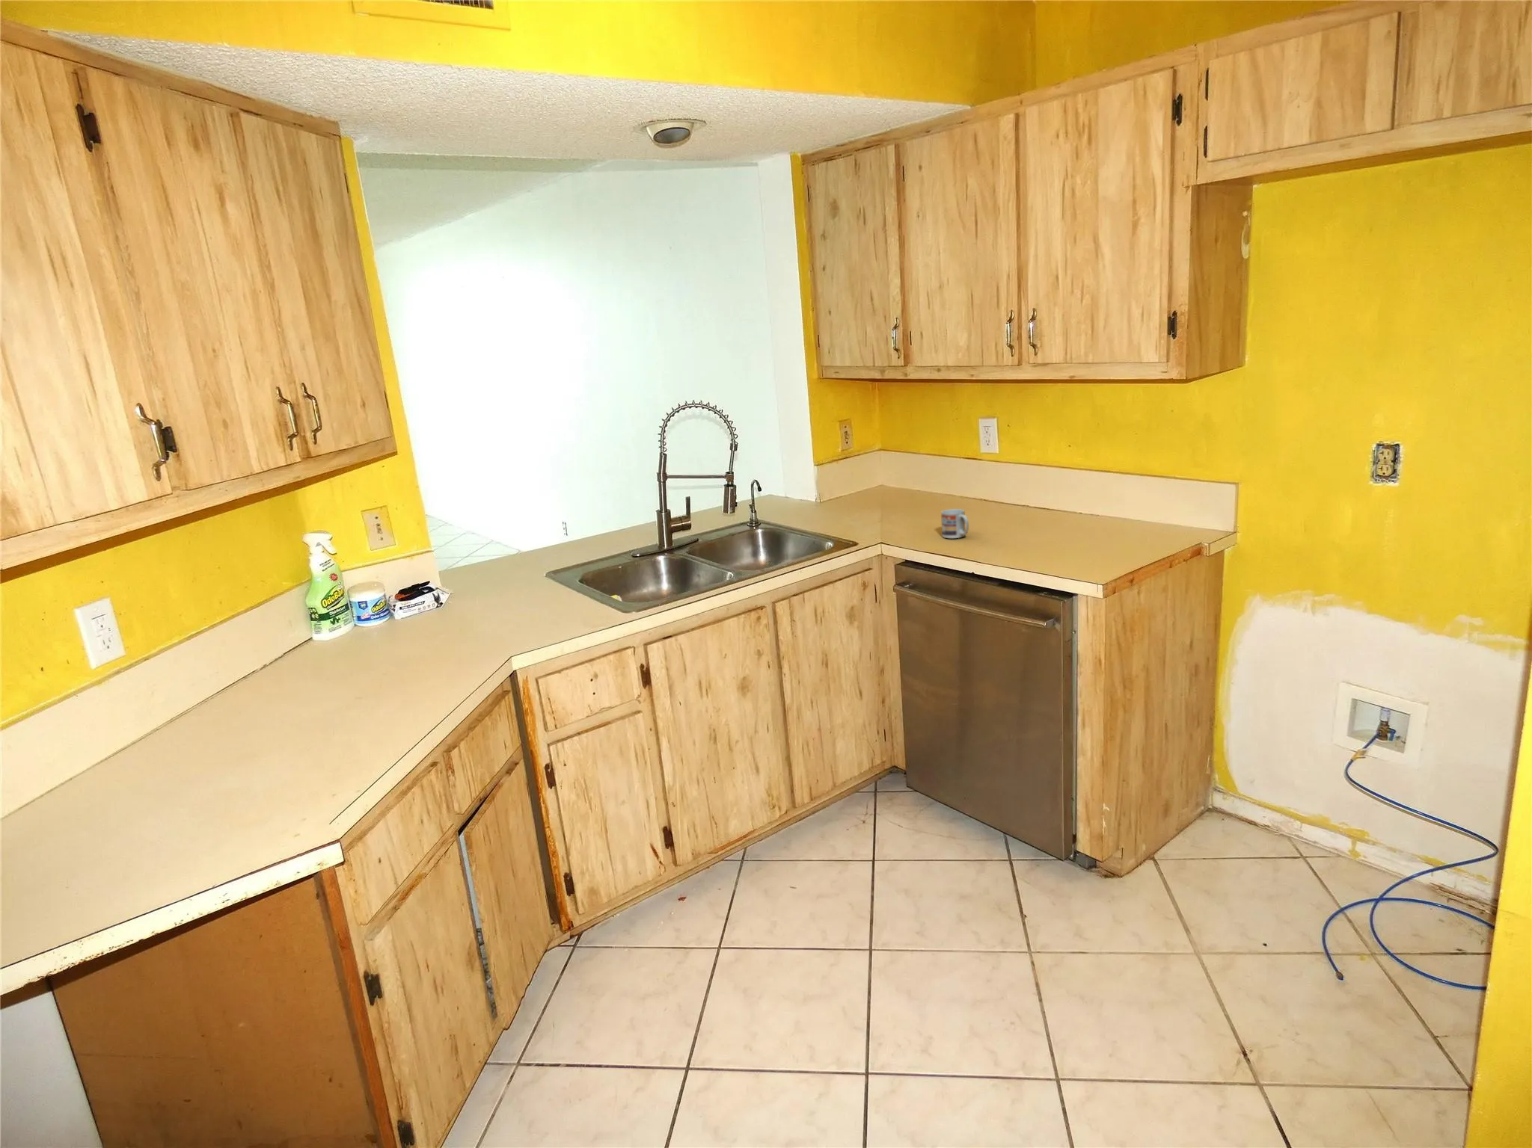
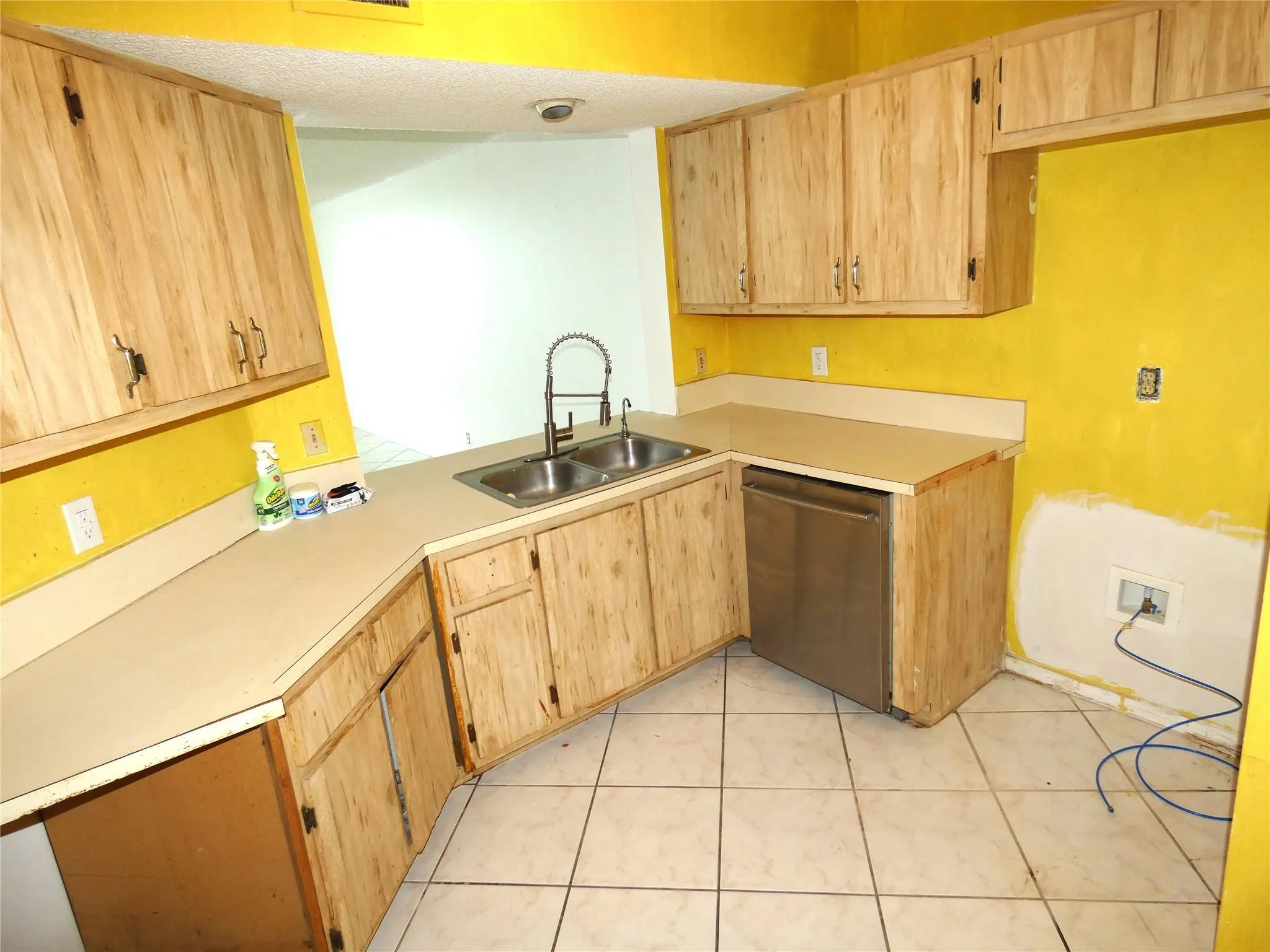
- cup (957, 523)
